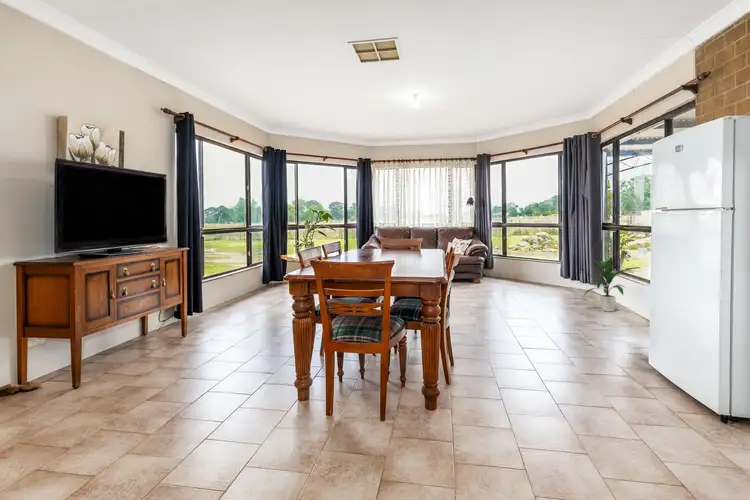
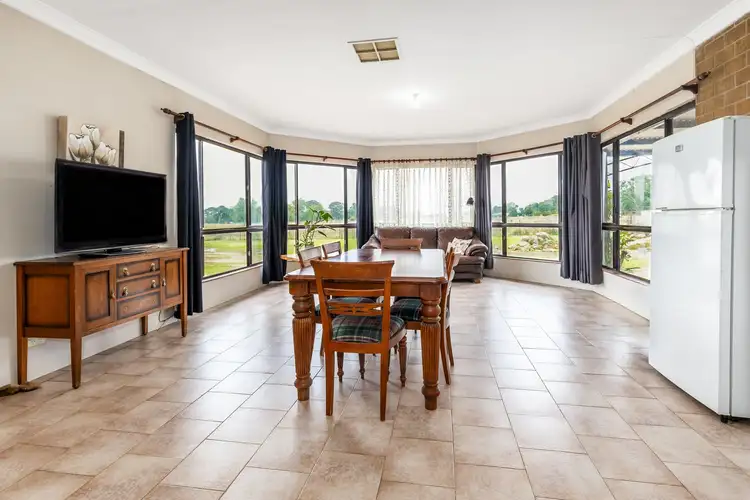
- indoor plant (605, 283)
